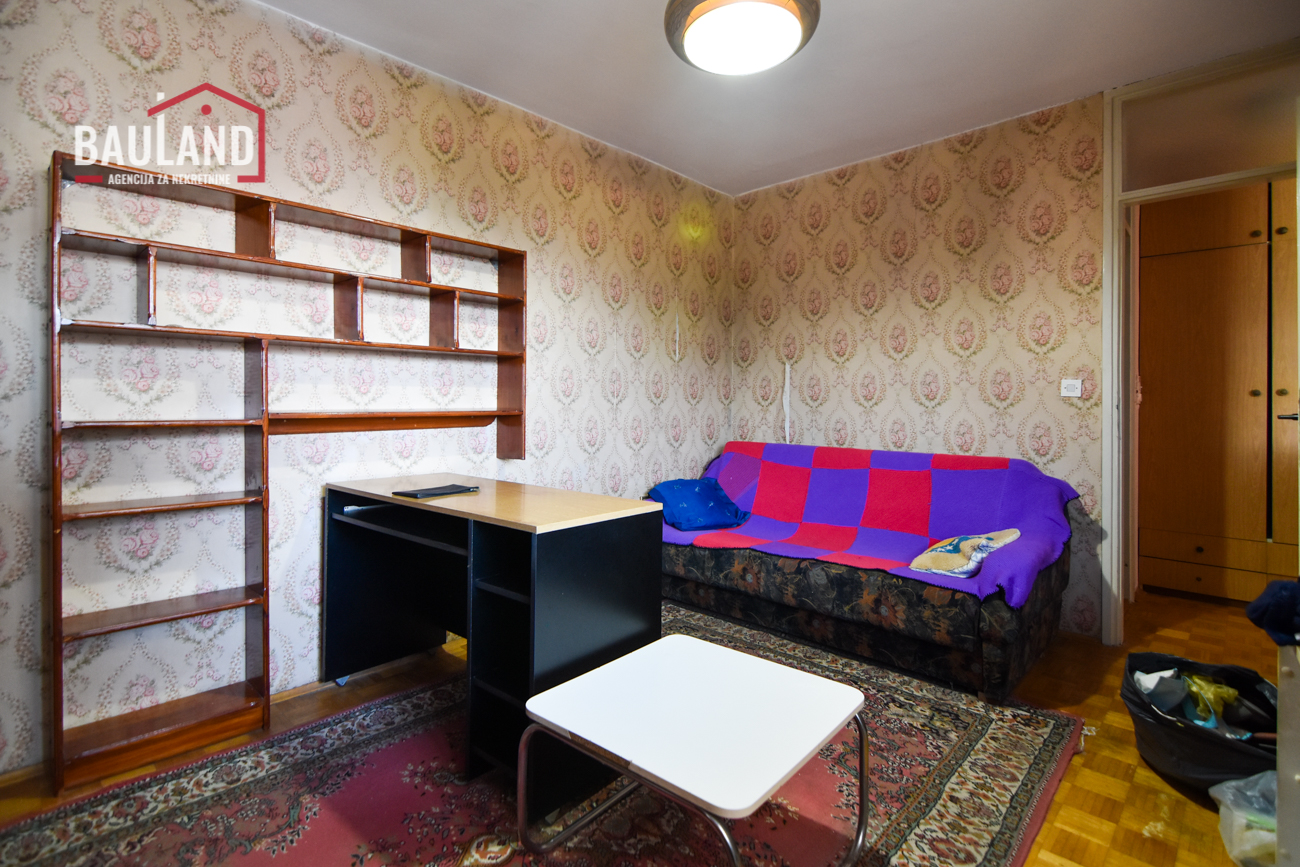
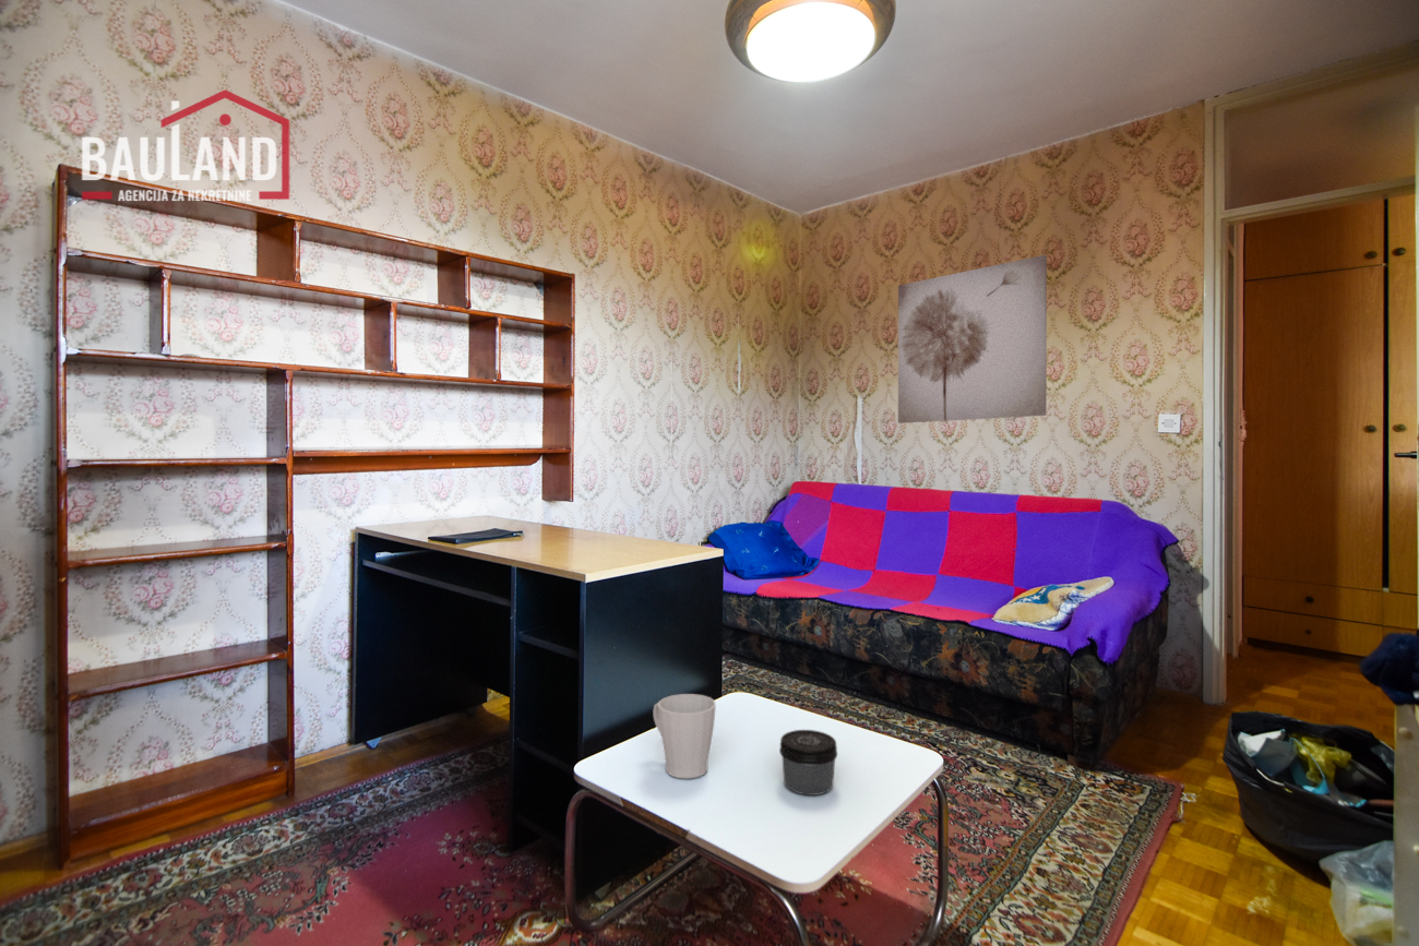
+ jar (808, 762)
+ wall art (966, 345)
+ mug (680, 733)
